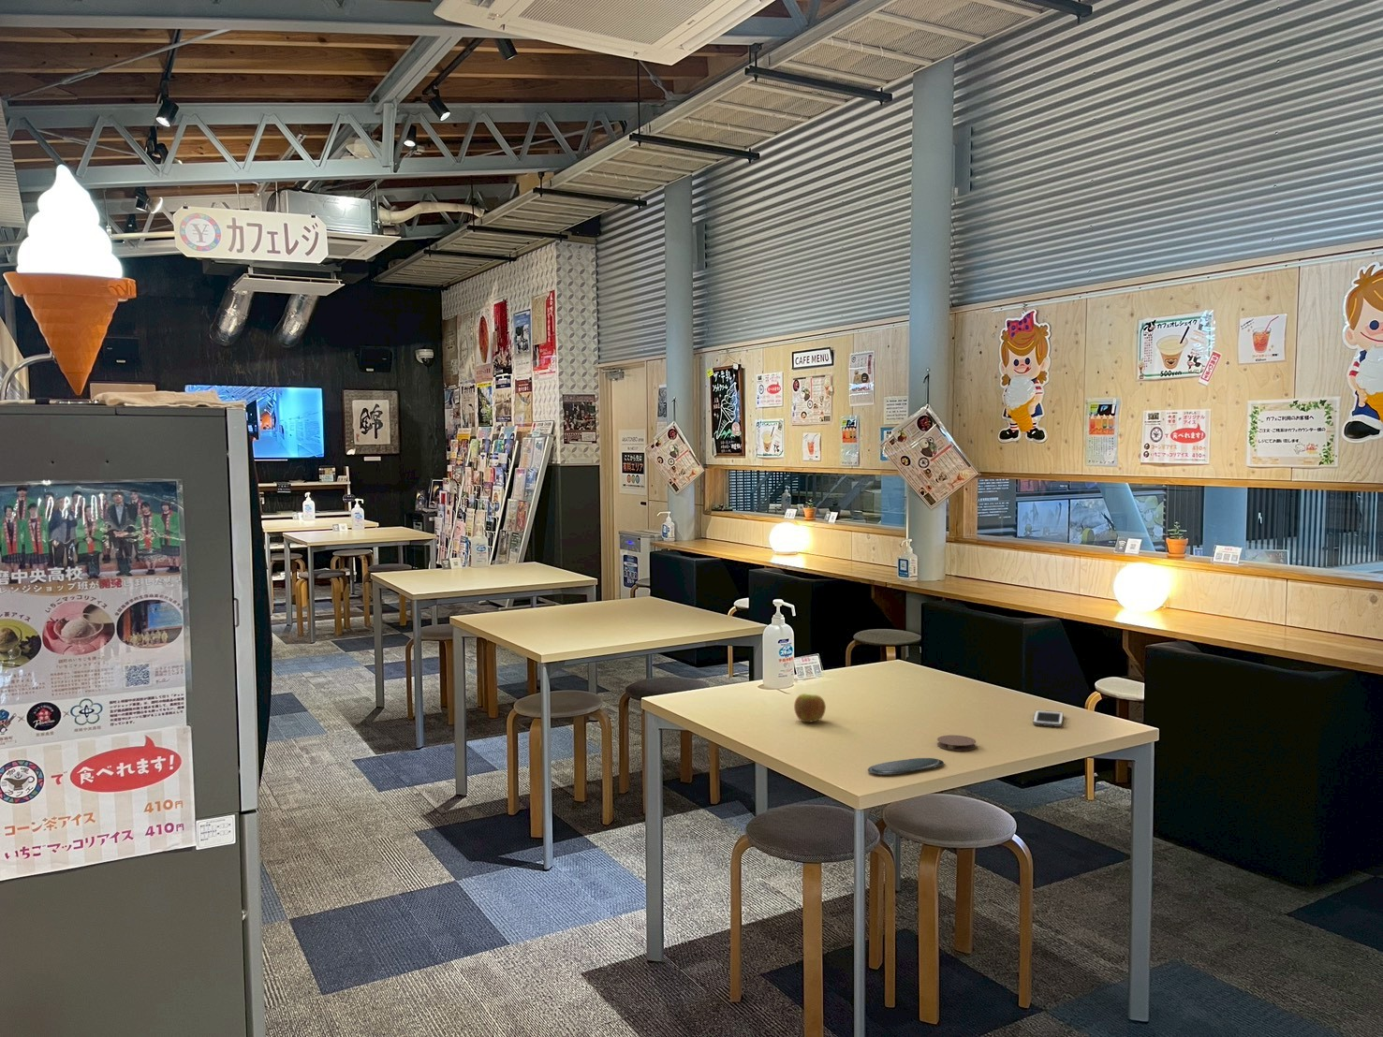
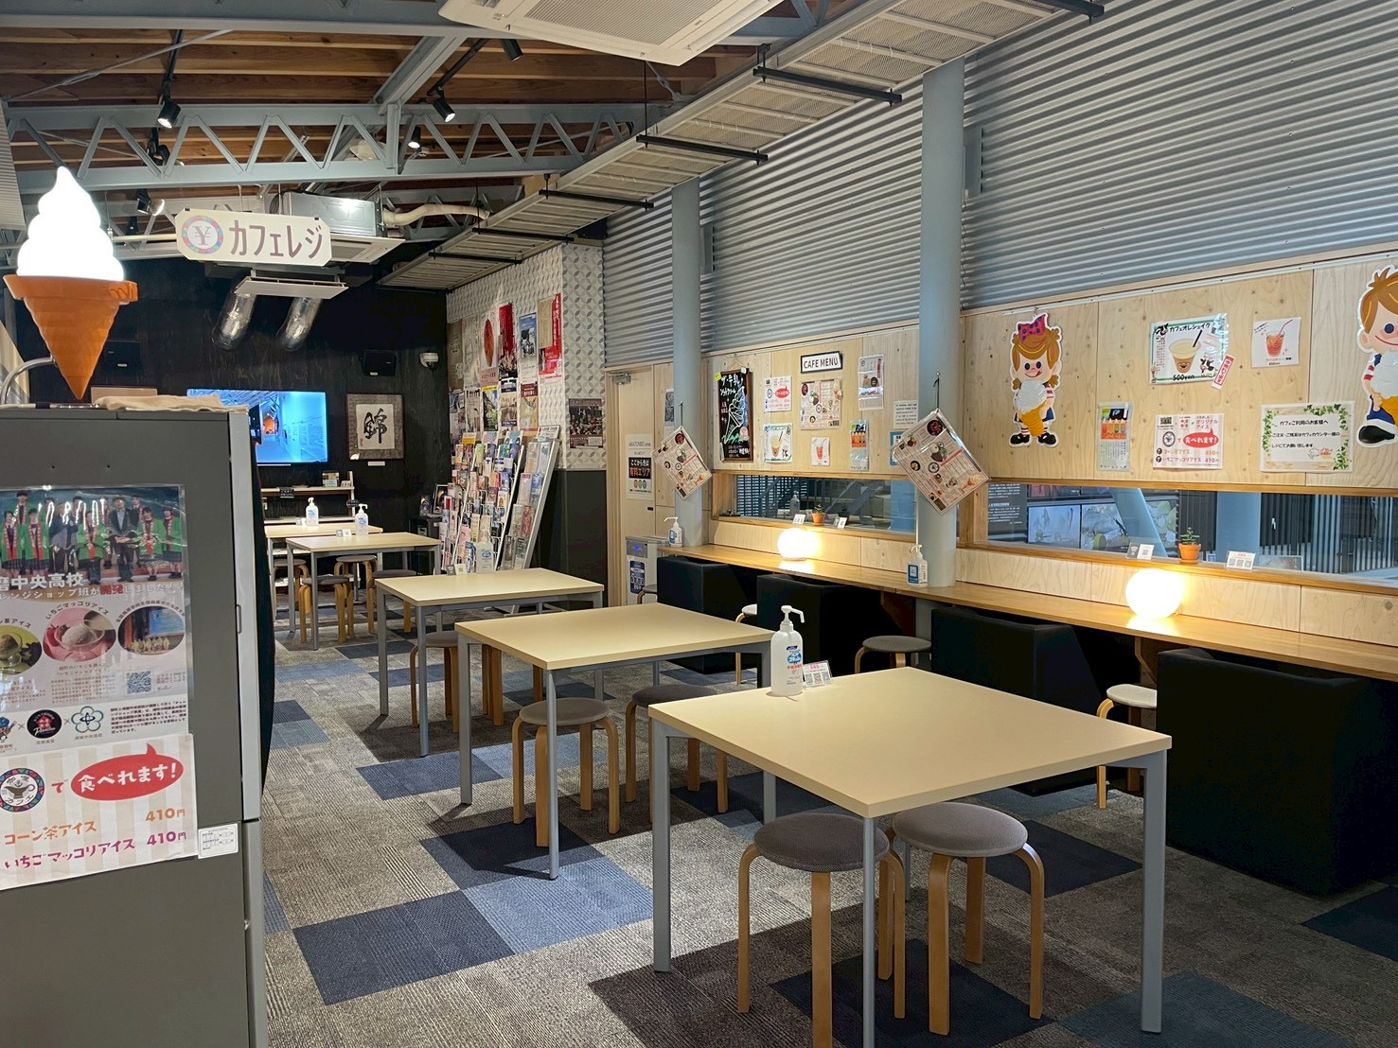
- apple (809, 707)
- cell phone (1047, 718)
- oval tray (906, 766)
- coaster (956, 742)
